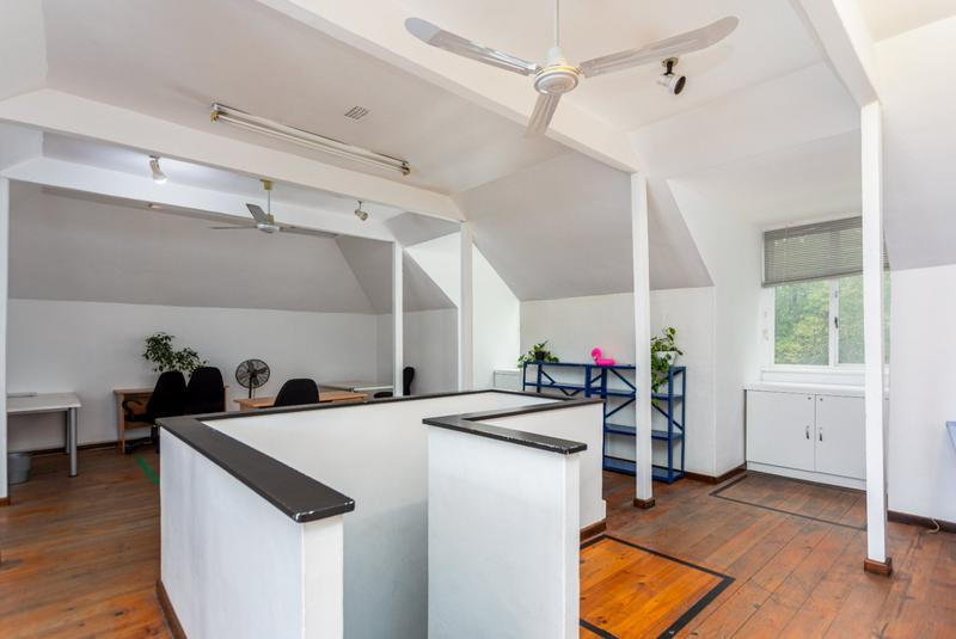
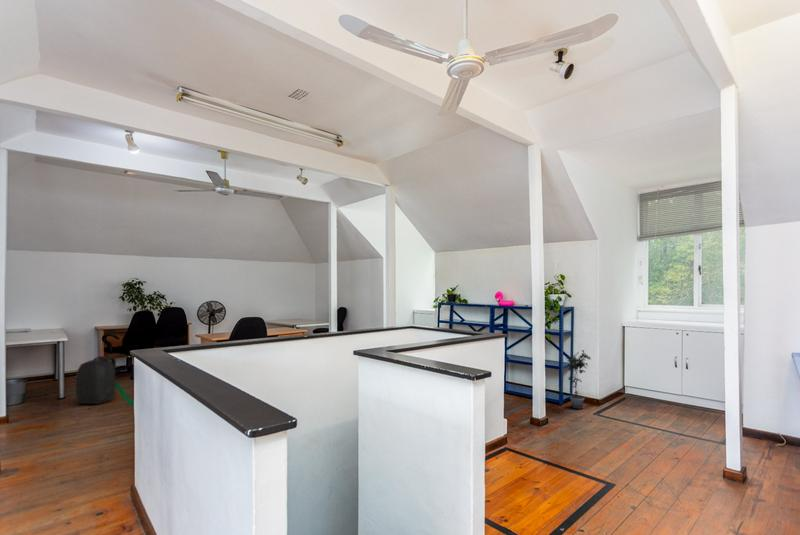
+ backpack (98, 379)
+ potted plant (577, 378)
